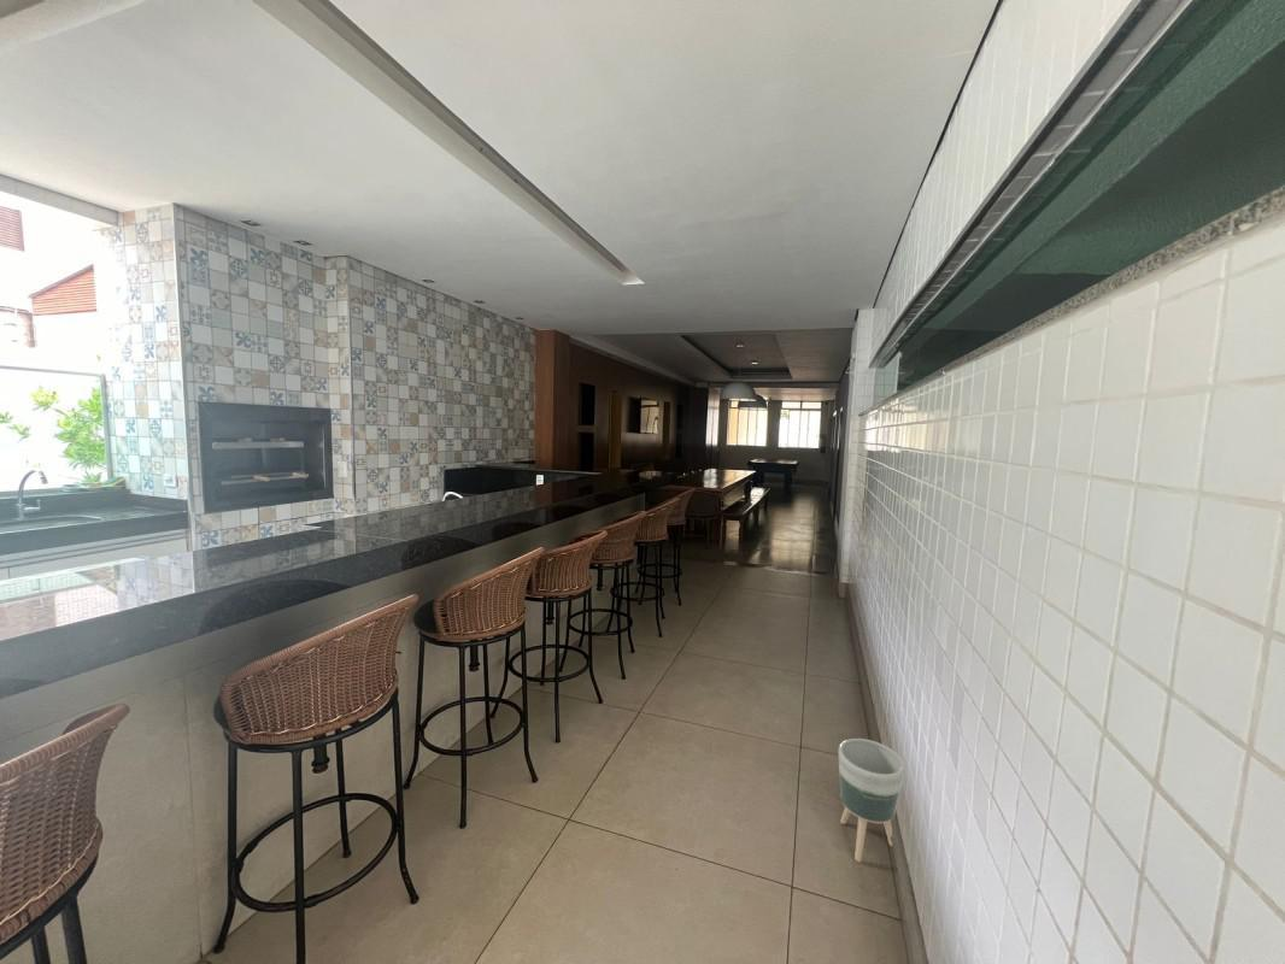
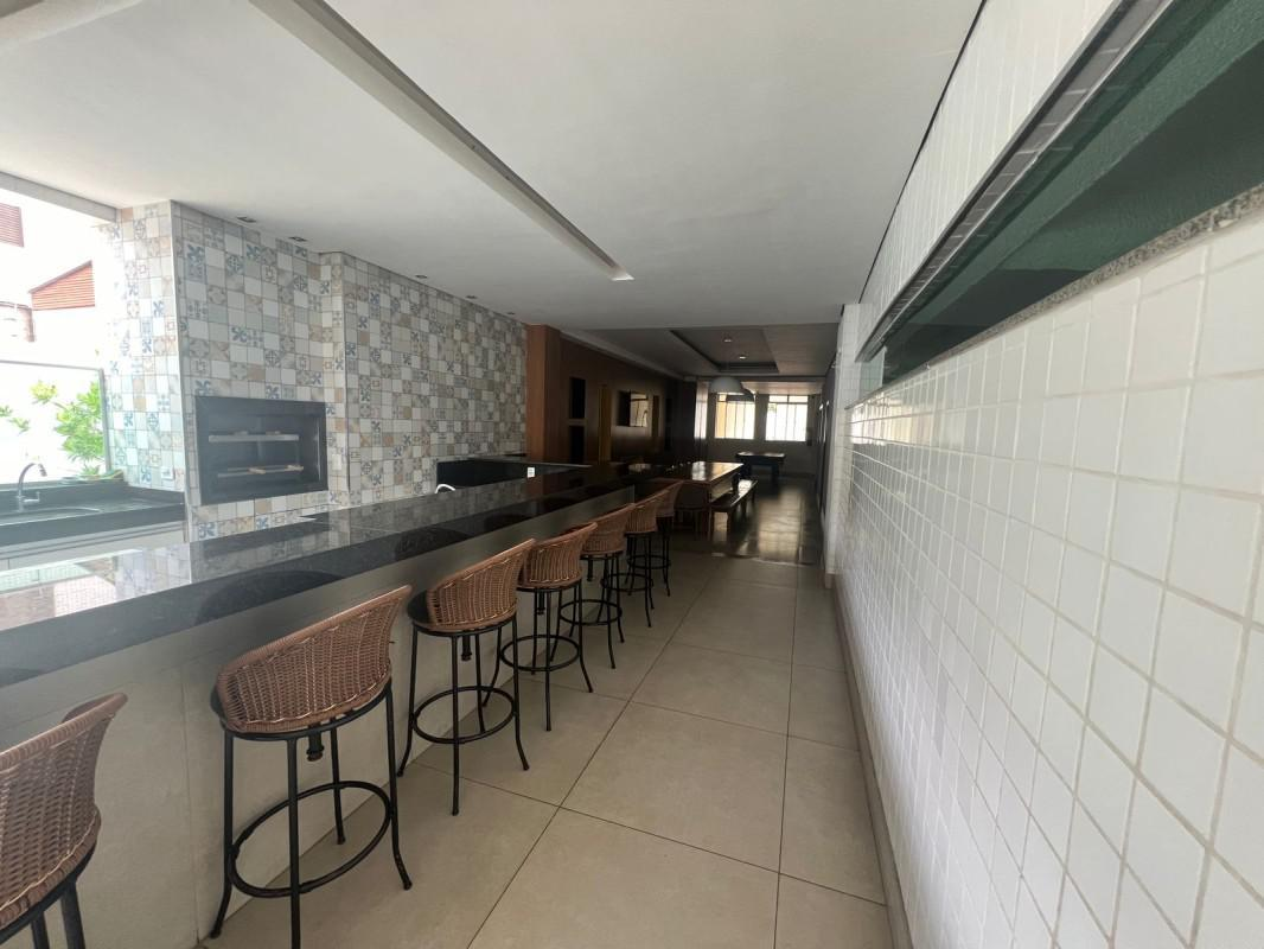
- planter (867, 799)
